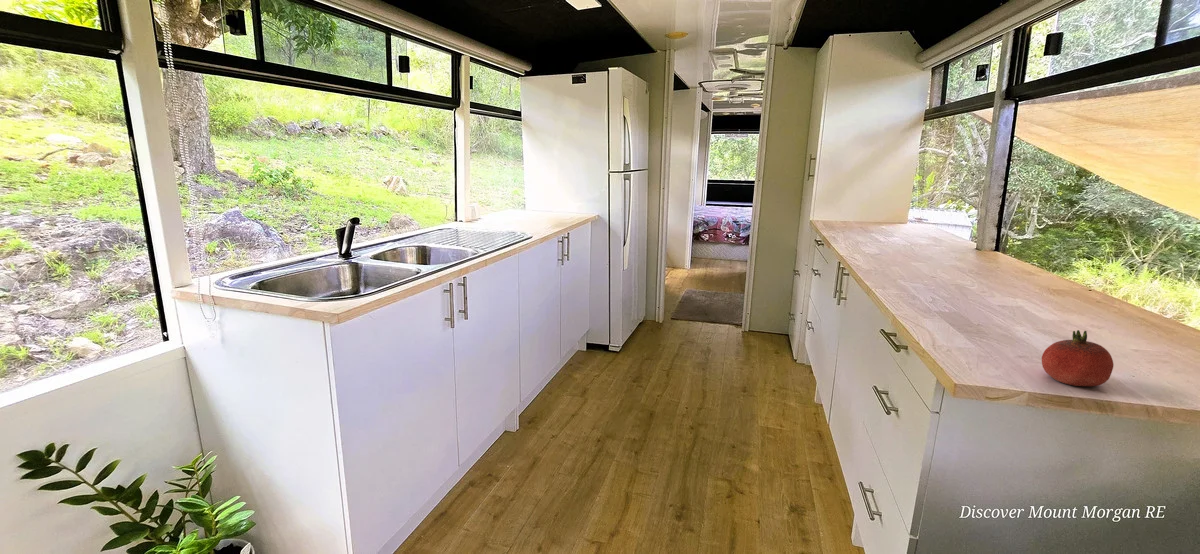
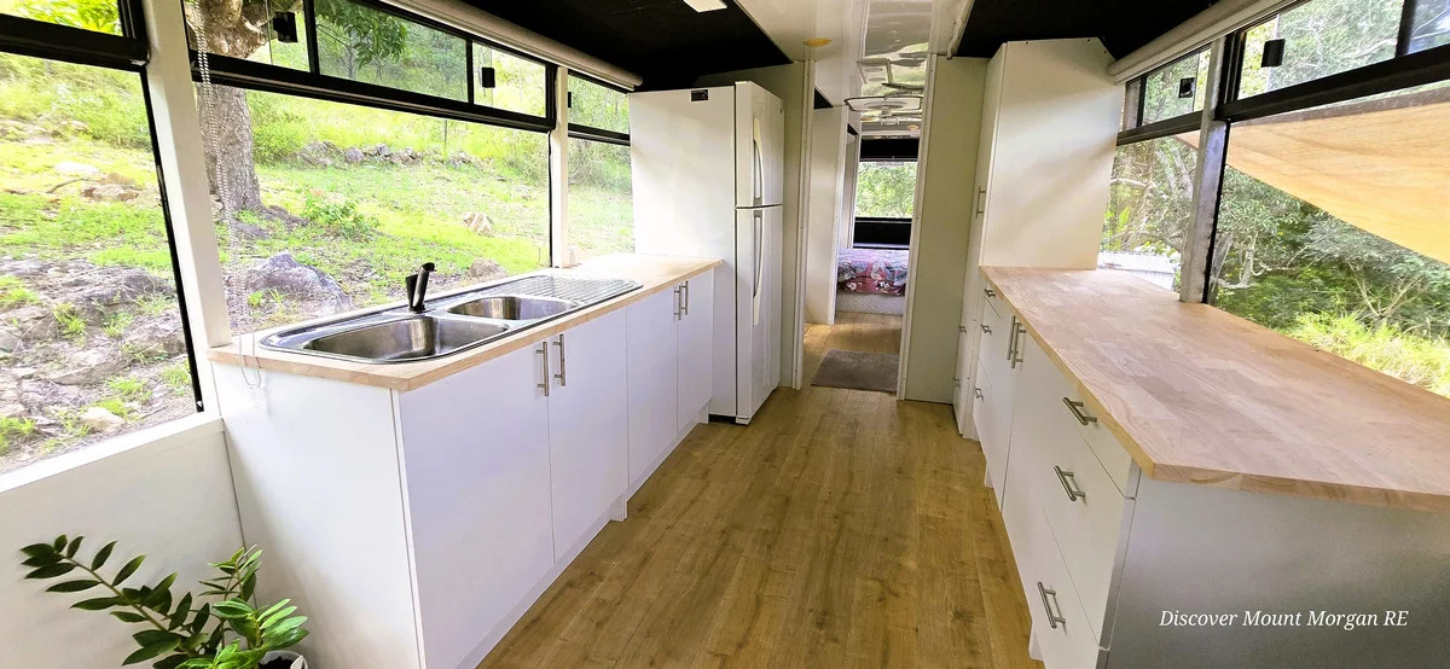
- fruit (1077, 355)
